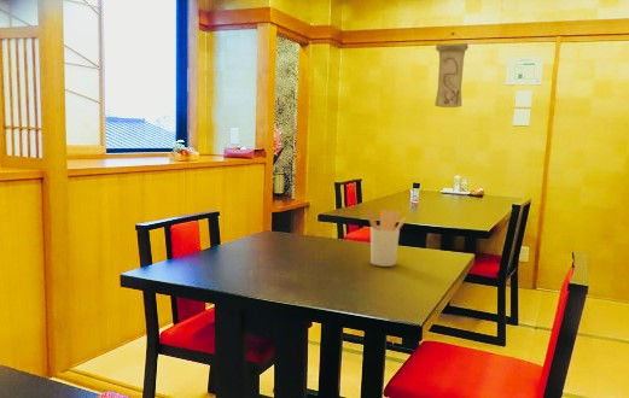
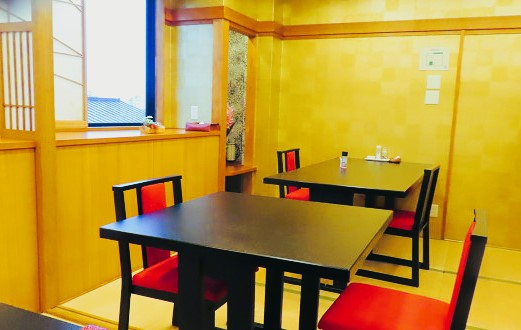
- wall scroll (449, 69)
- utensil holder (385, 235)
